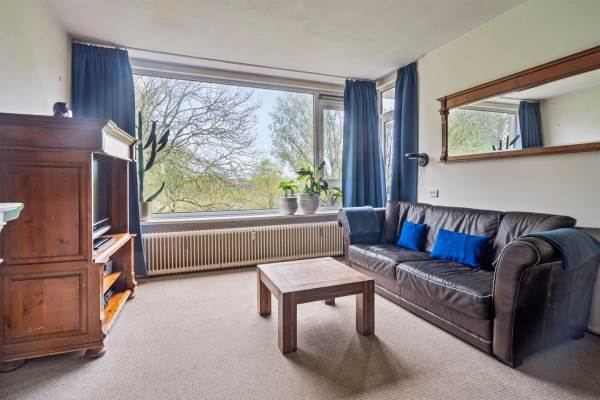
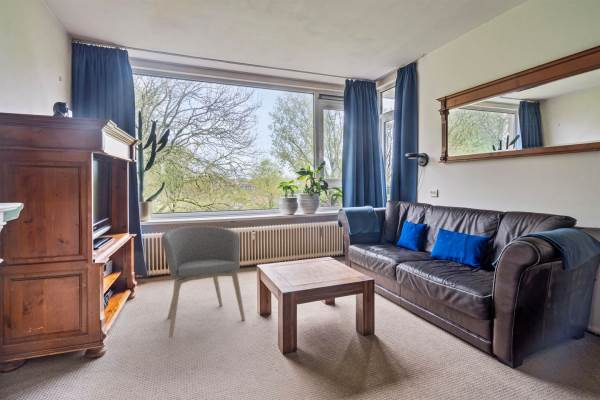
+ armchair (202, 274)
